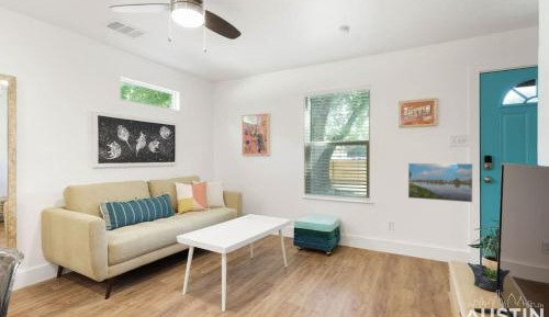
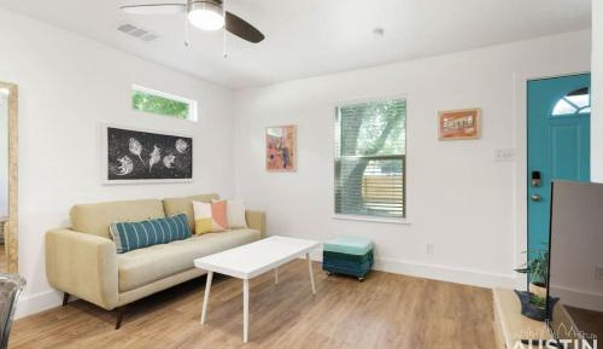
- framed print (438, 181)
